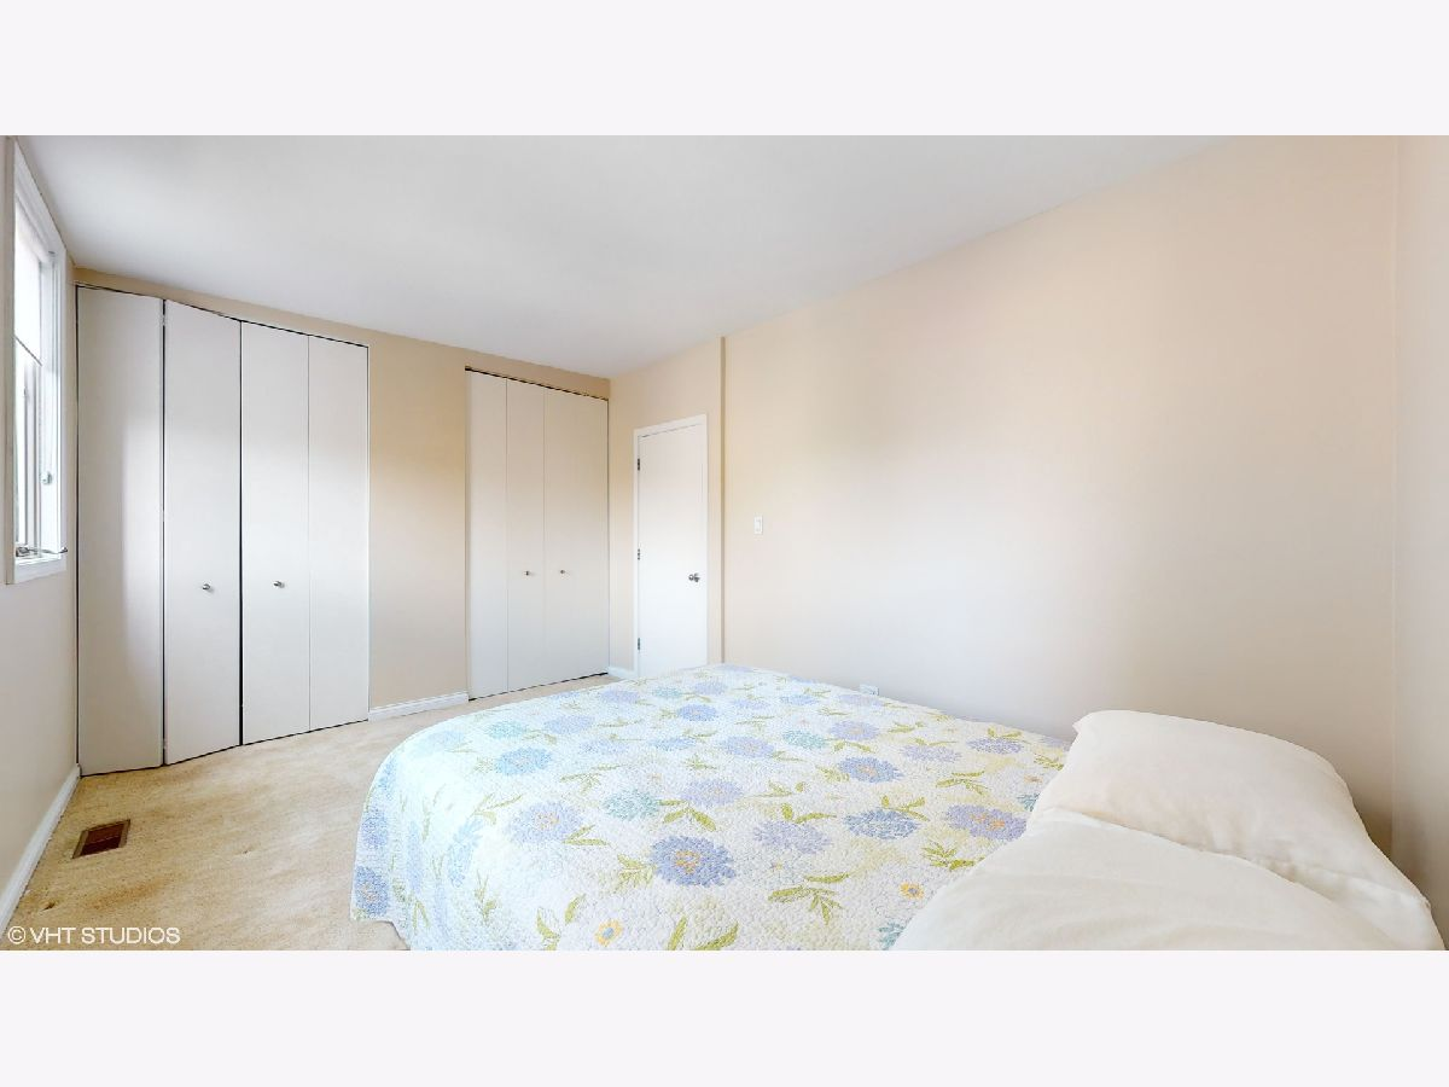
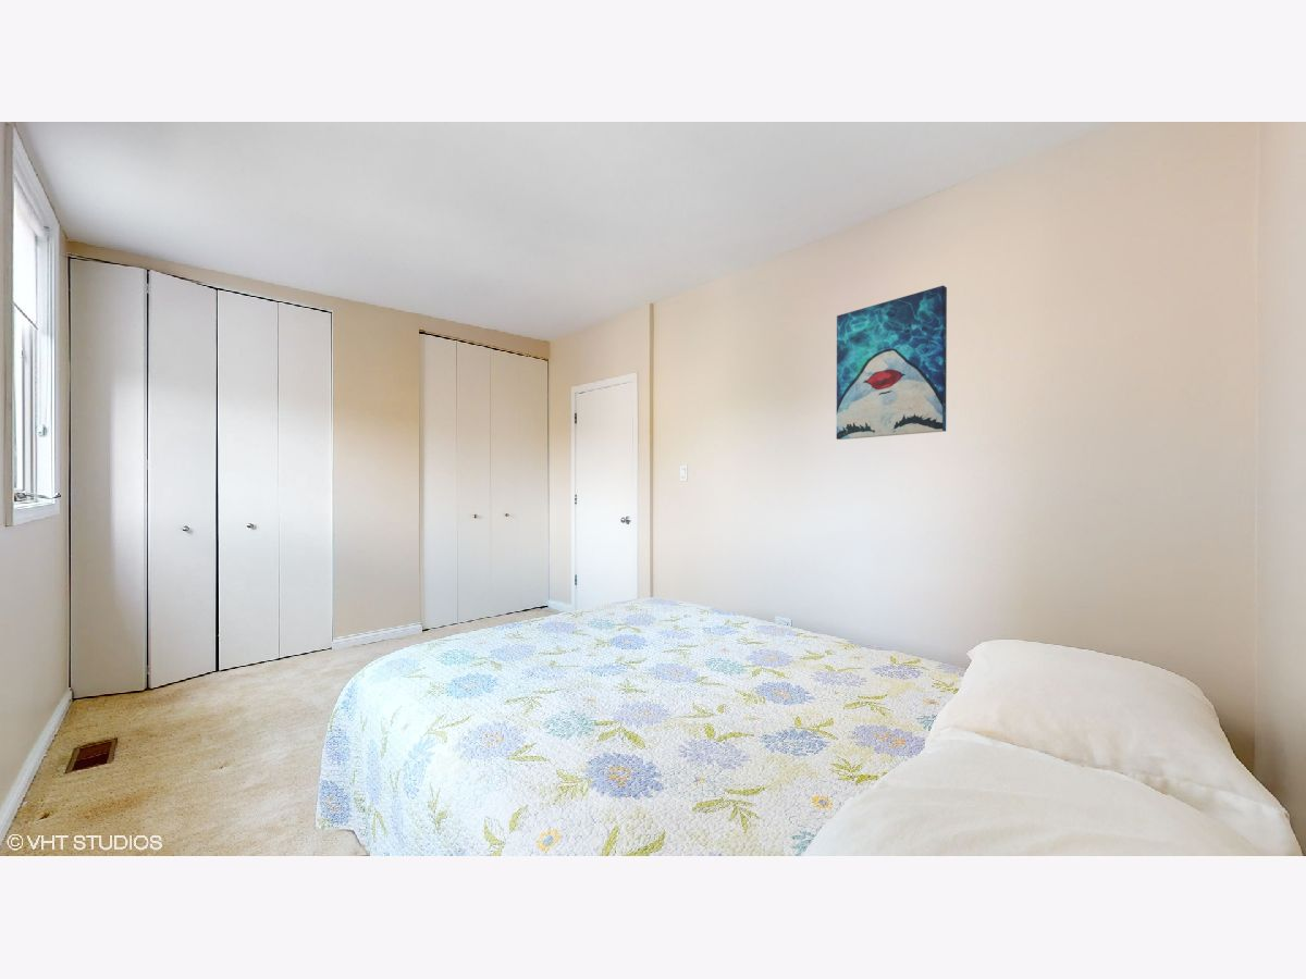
+ wall art (887, 369)
